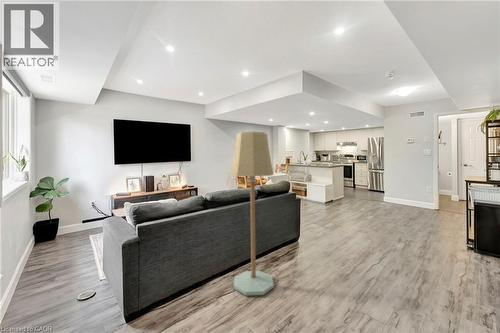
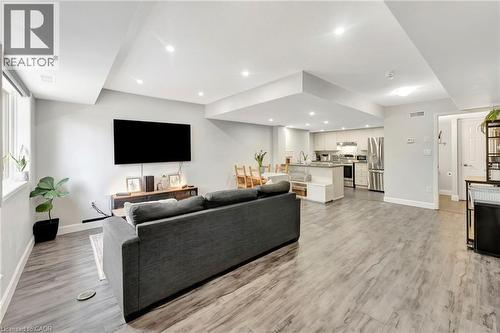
- floor lamp (252, 208)
